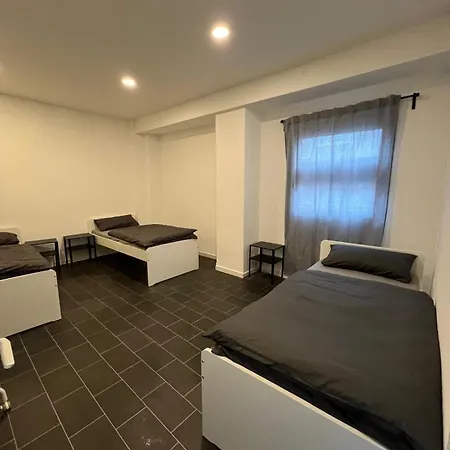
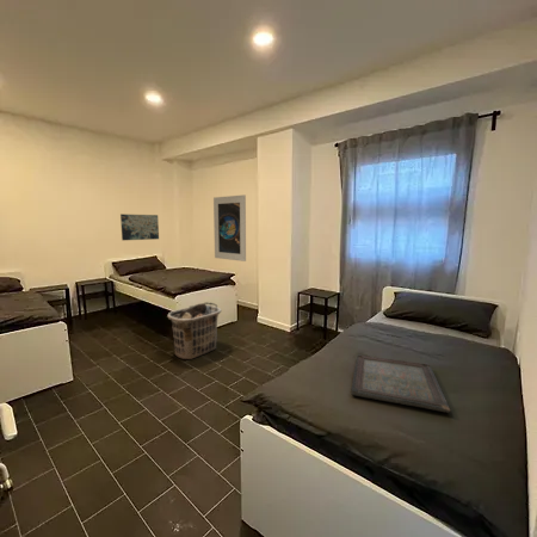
+ serving tray (395, 378)
+ wall art (140, 227)
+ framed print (229, 228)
+ clothes hamper (195, 327)
